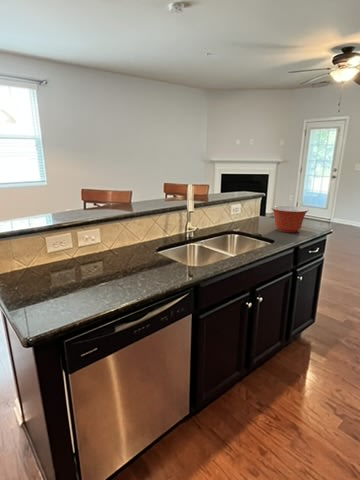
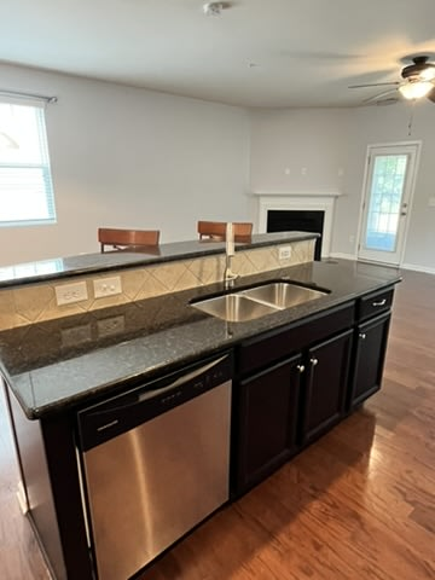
- mixing bowl (288, 219)
